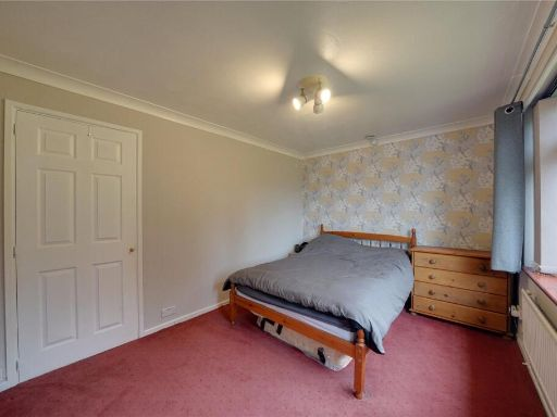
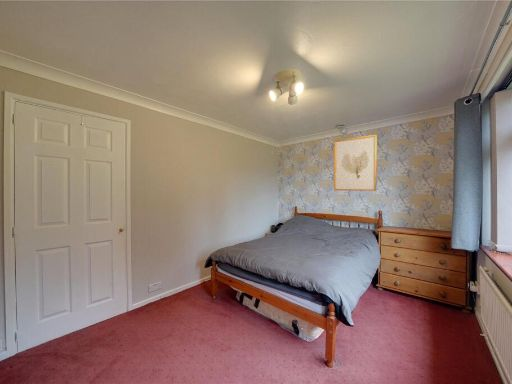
+ wall art (354, 164)
